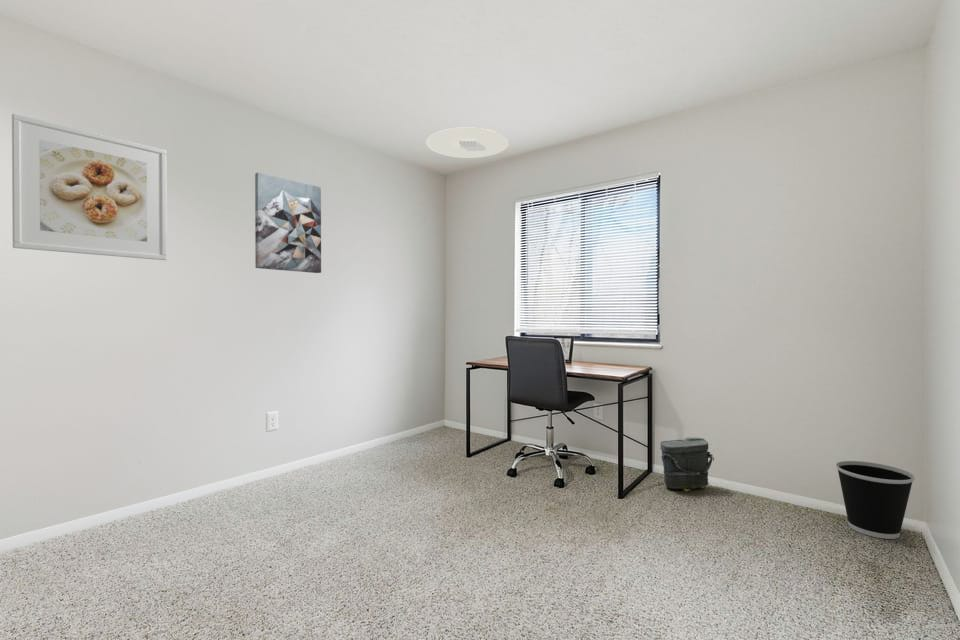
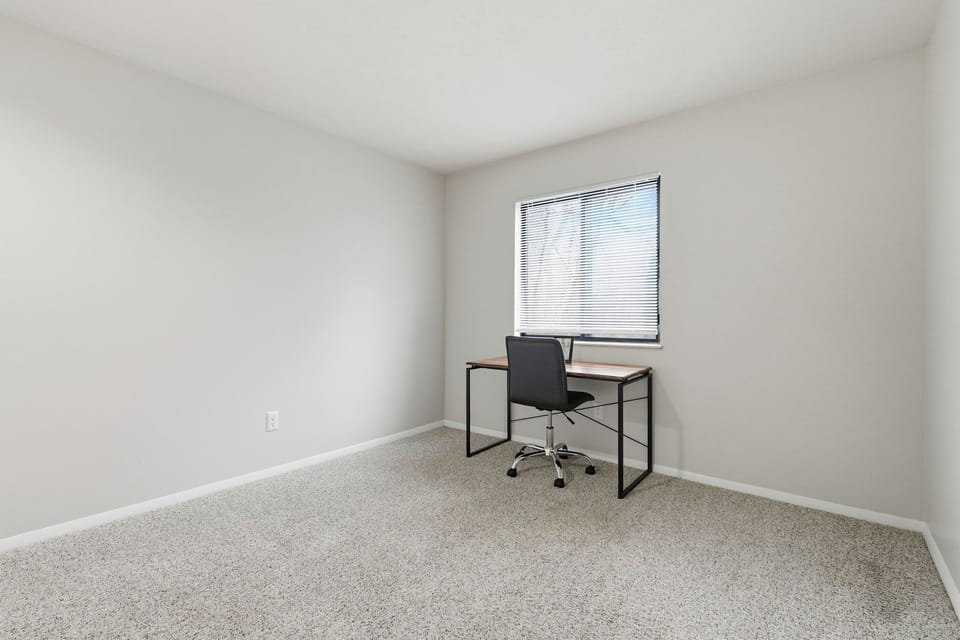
- ceiling light (467, 140)
- wastebasket (873, 499)
- wall art (289, 225)
- bag (686, 464)
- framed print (96, 194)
